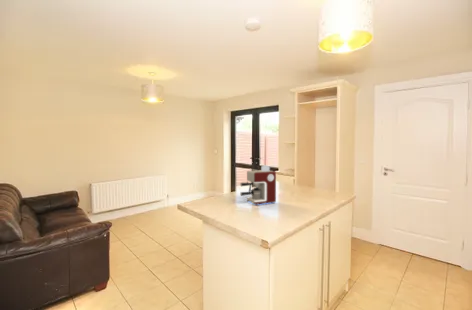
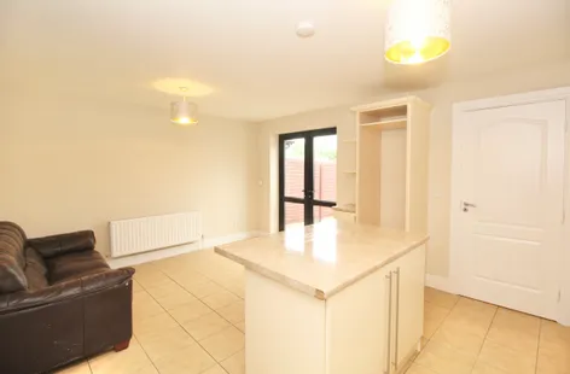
- coffee maker (256, 184)
